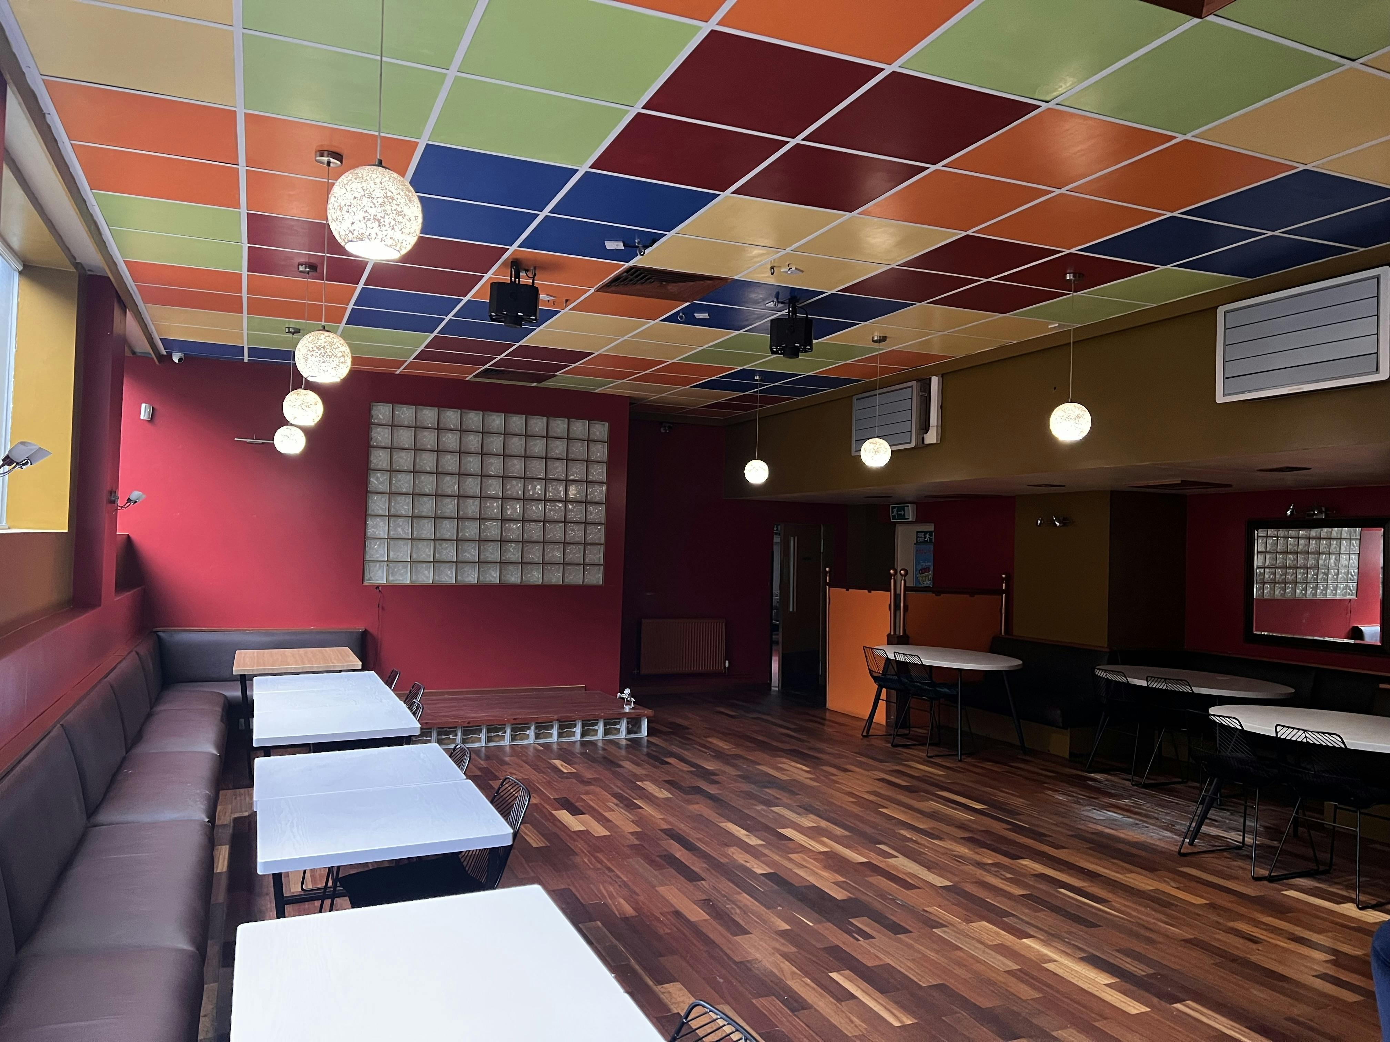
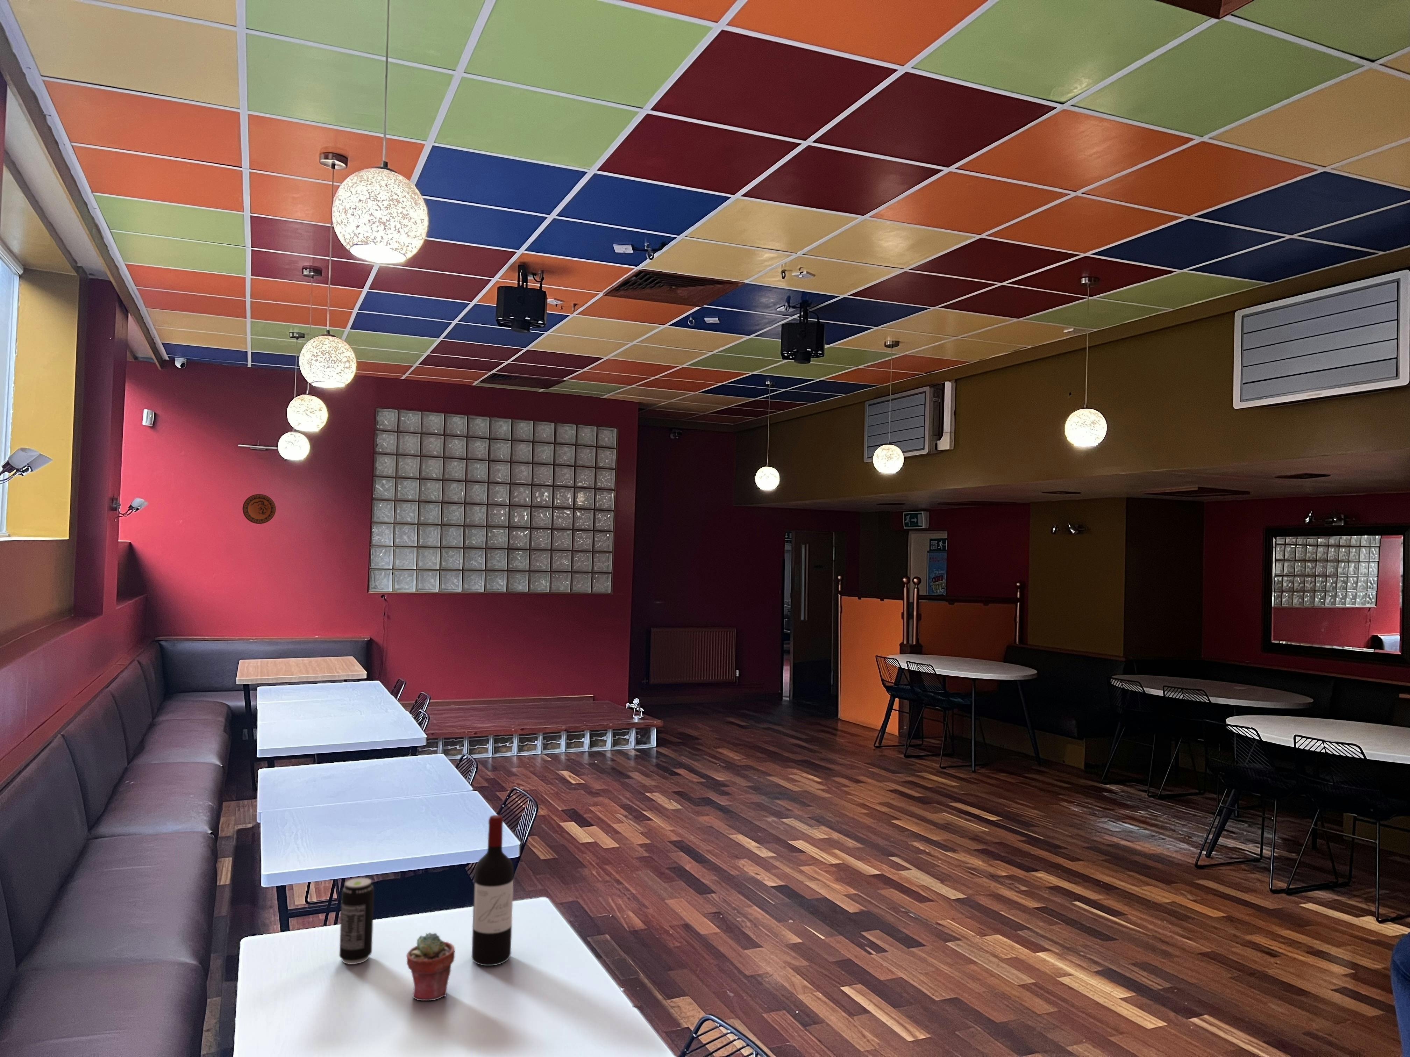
+ wine bottle (493, 887)
+ decorative plate (259, 509)
+ potted succulent (431, 963)
+ beverage can (356, 920)
